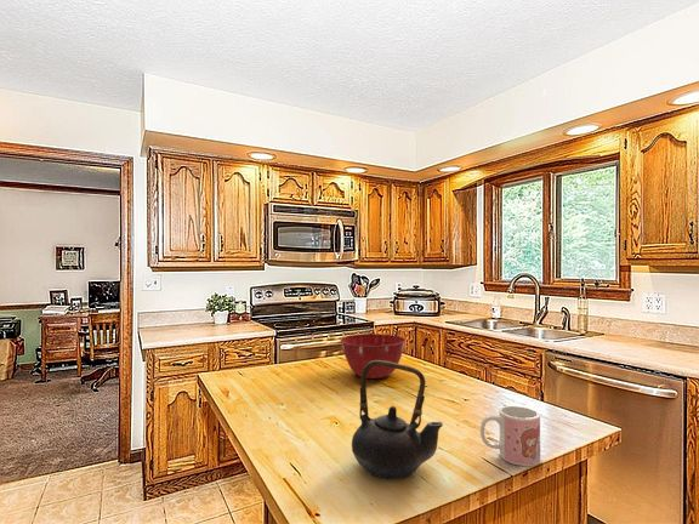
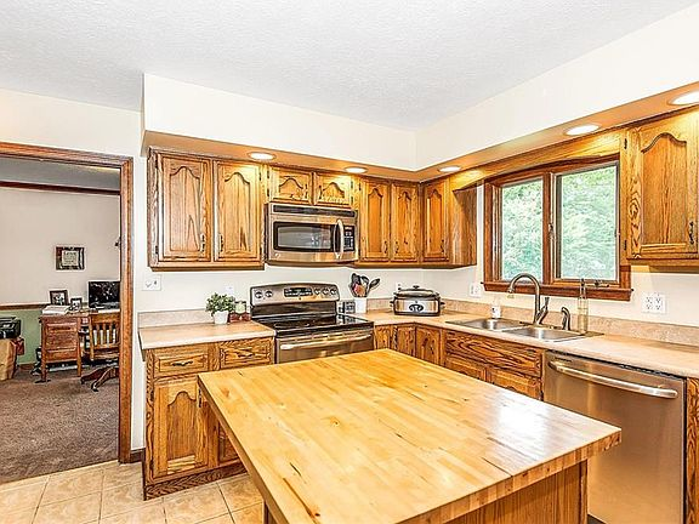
- mixing bowl (373, 357)
- teapot (394, 412)
- mug (512, 434)
